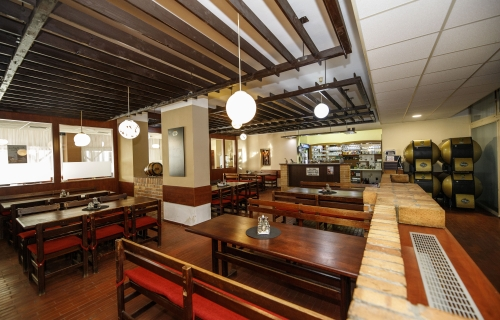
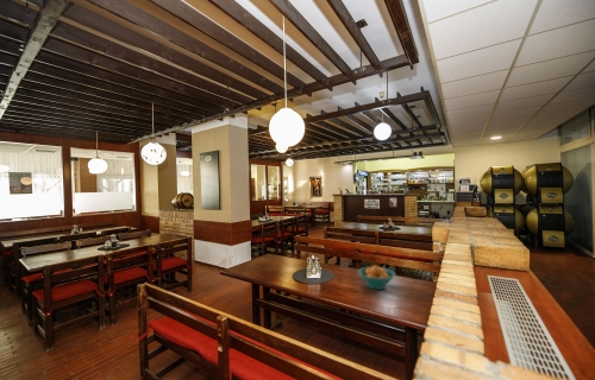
+ fruit bowl (376, 276)
